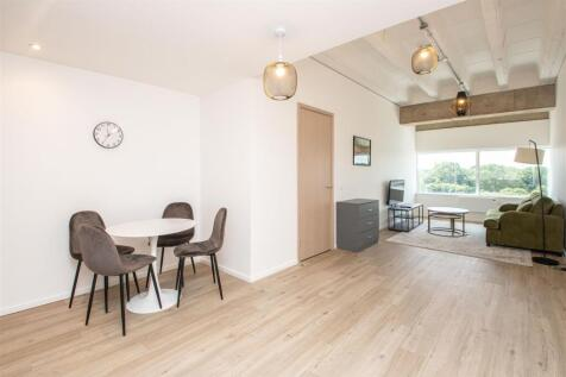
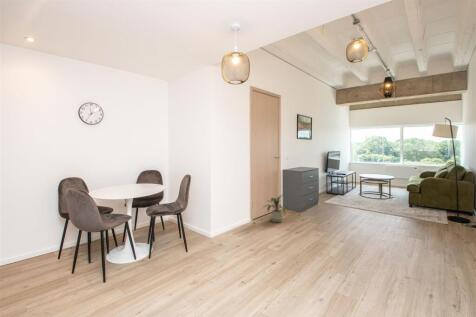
+ house plant (274, 206)
